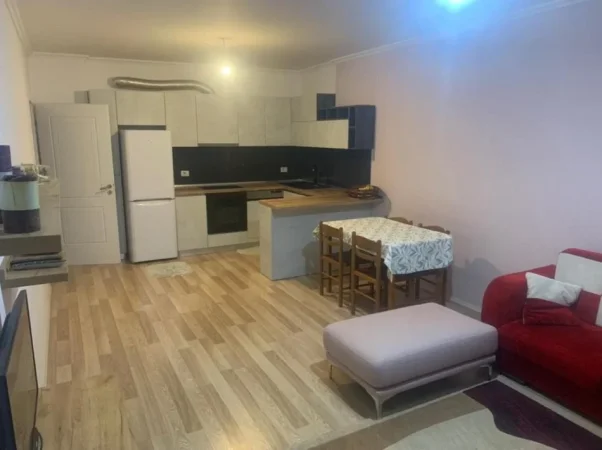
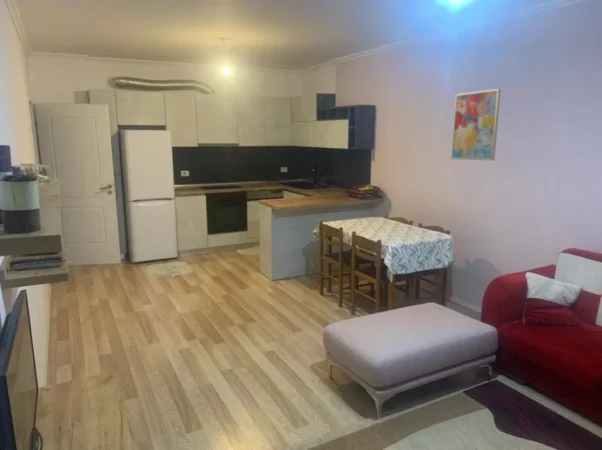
+ wall art (474, 126)
